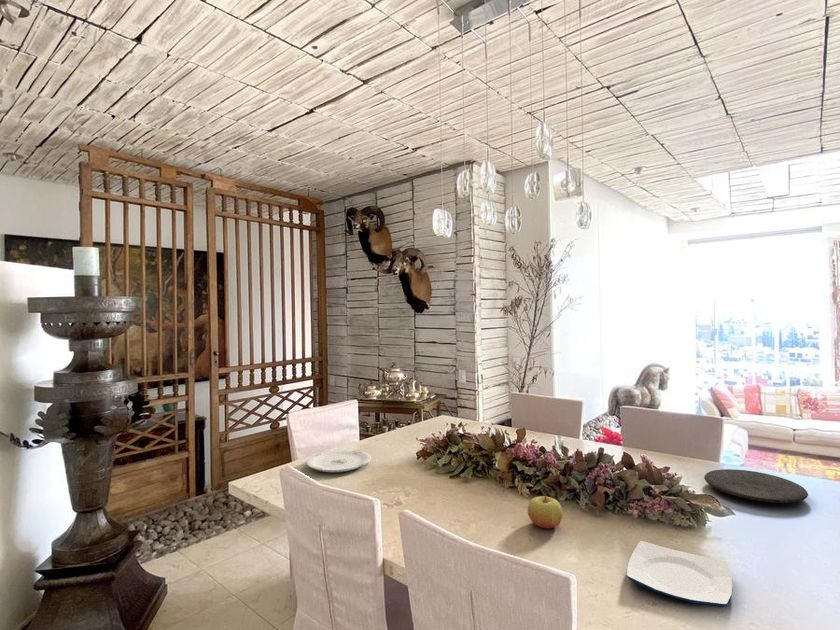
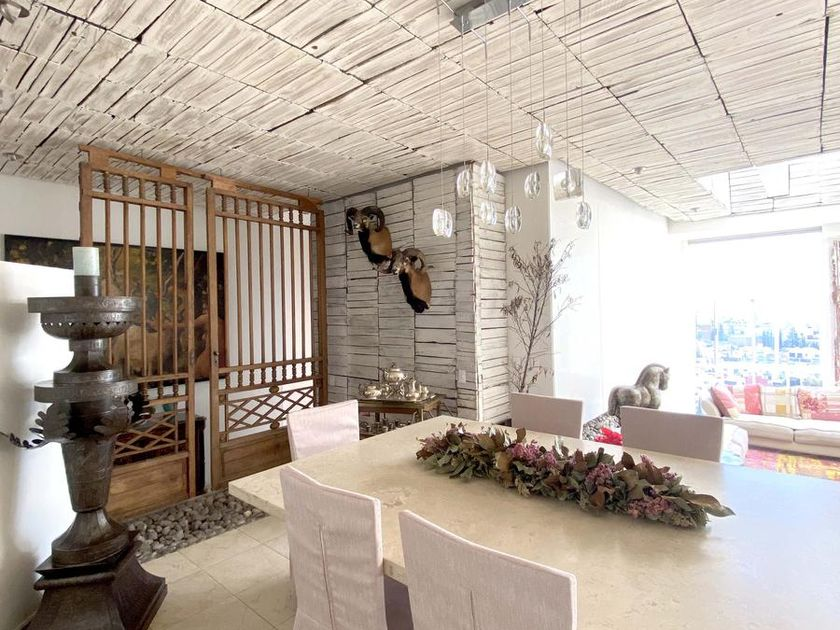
- plate (753, 487)
- apple (545, 511)
- plate (678, 574)
- plate (339, 461)
